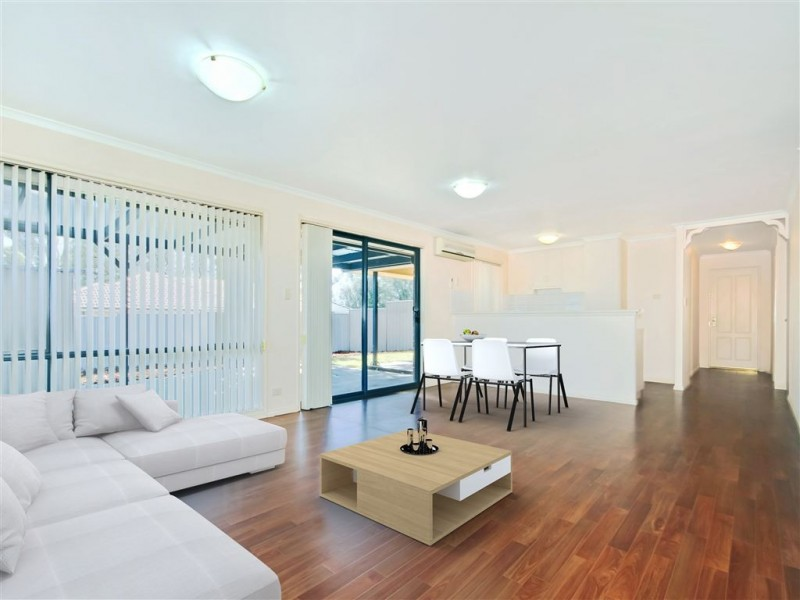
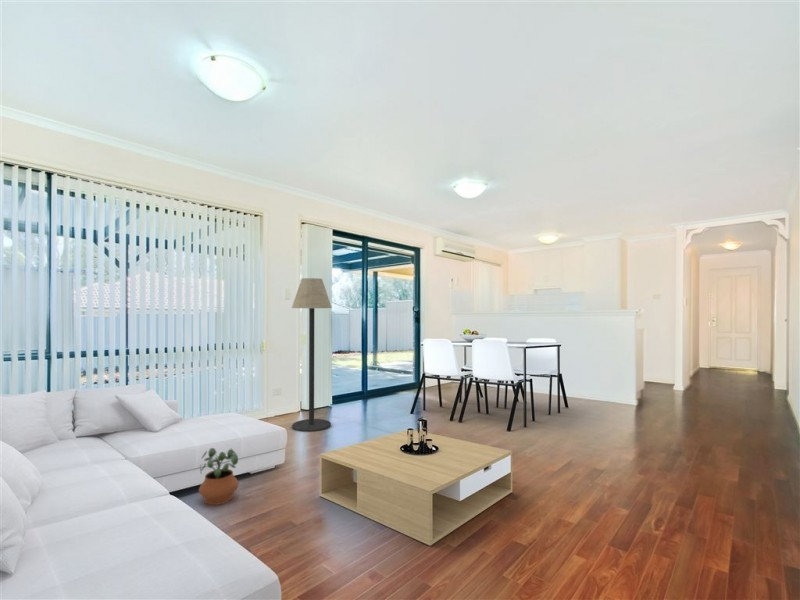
+ floor lamp (311, 352)
+ potted plant (217, 472)
